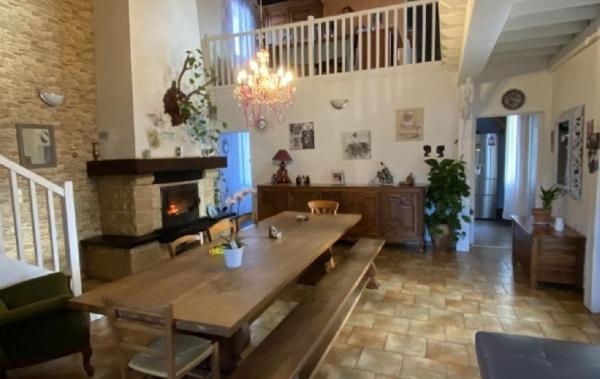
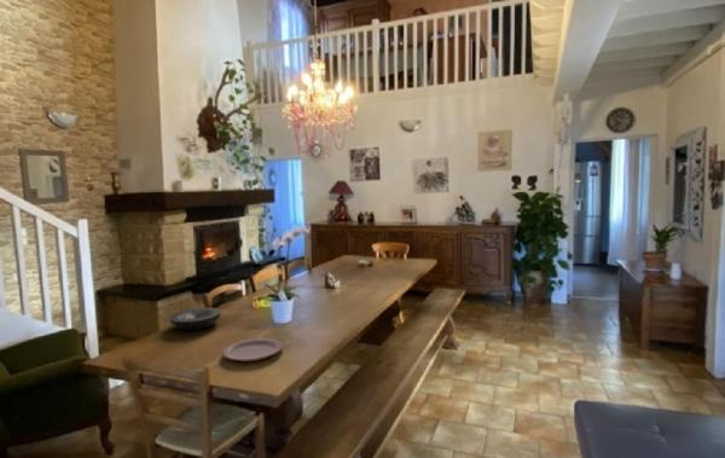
+ plate (196, 319)
+ plate (253, 350)
